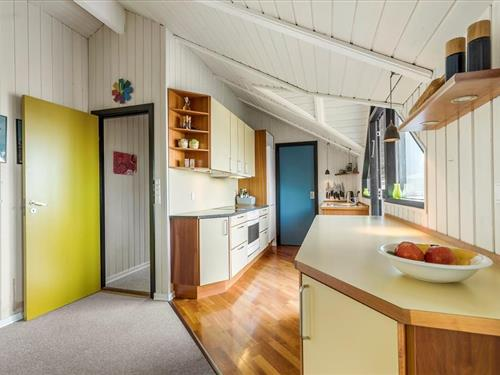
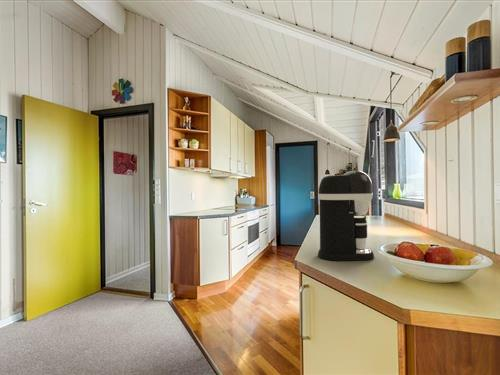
+ coffee maker (345, 213)
